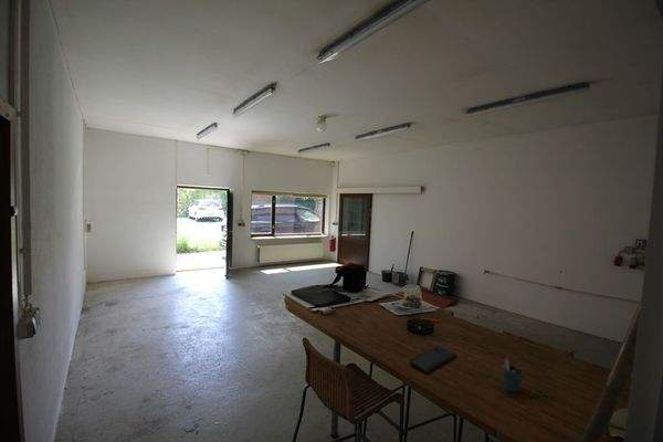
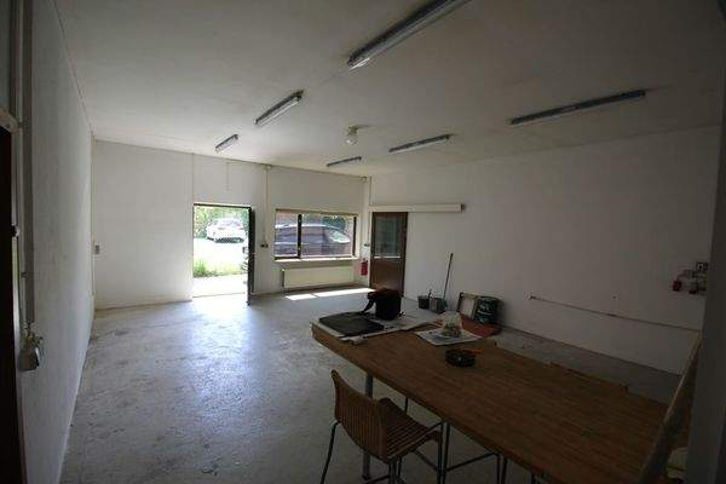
- keyboard (433, 358)
- pen holder (512, 373)
